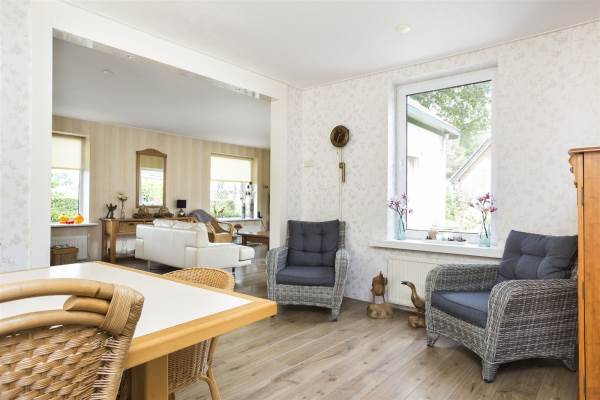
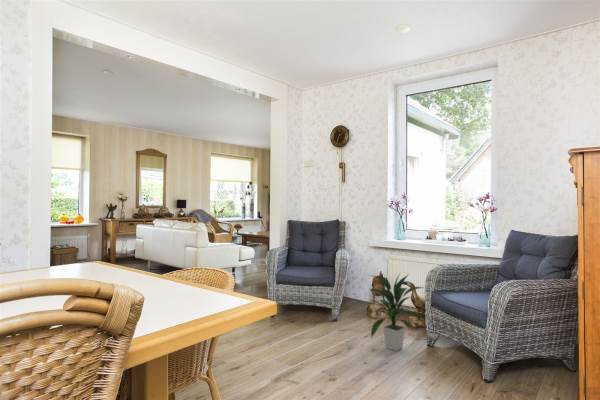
+ indoor plant (391, 309)
